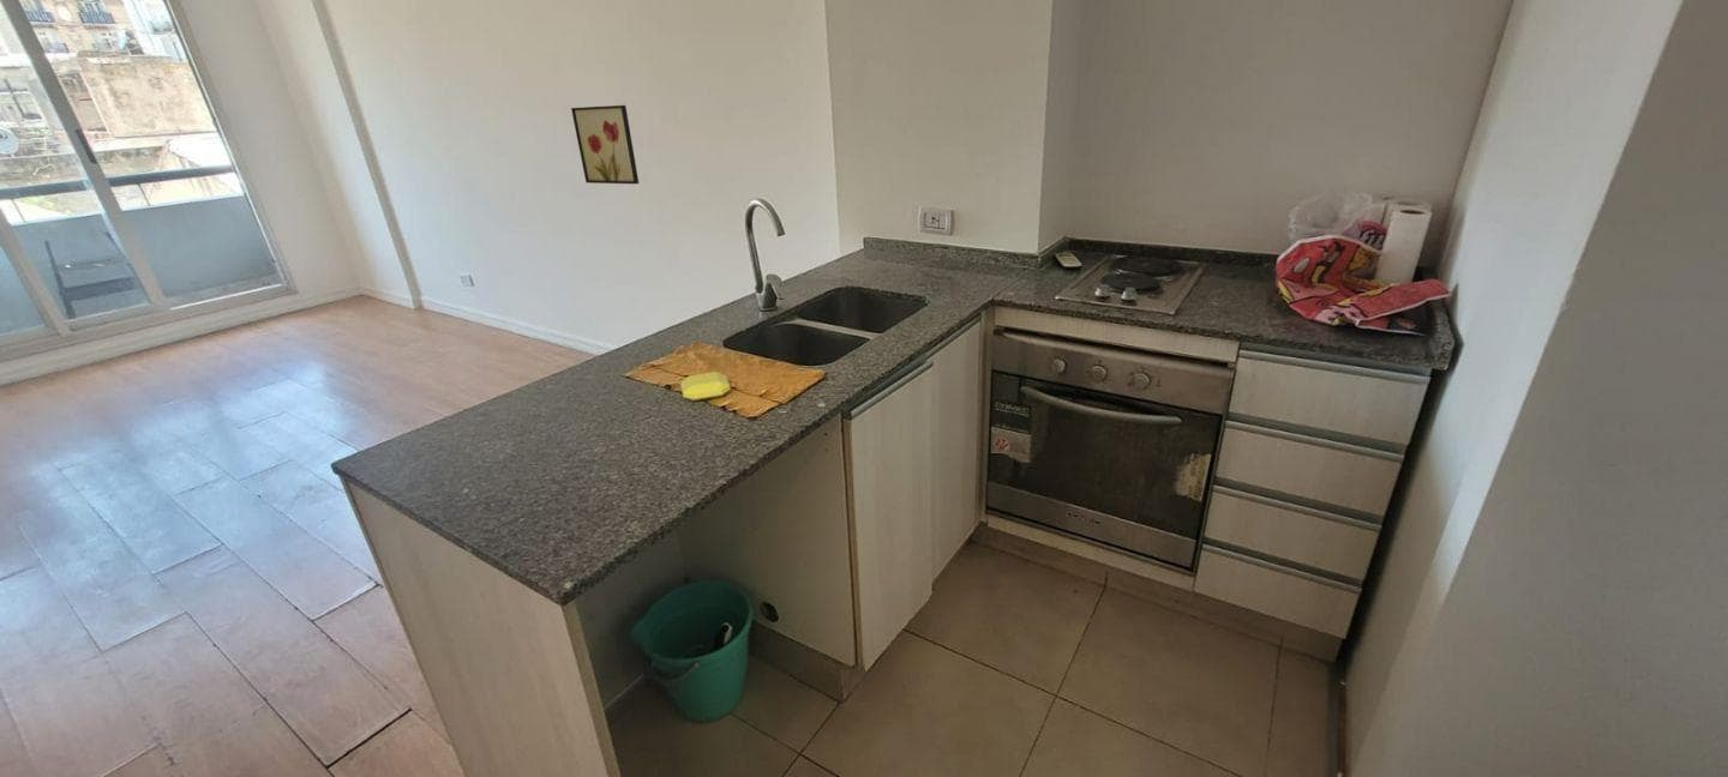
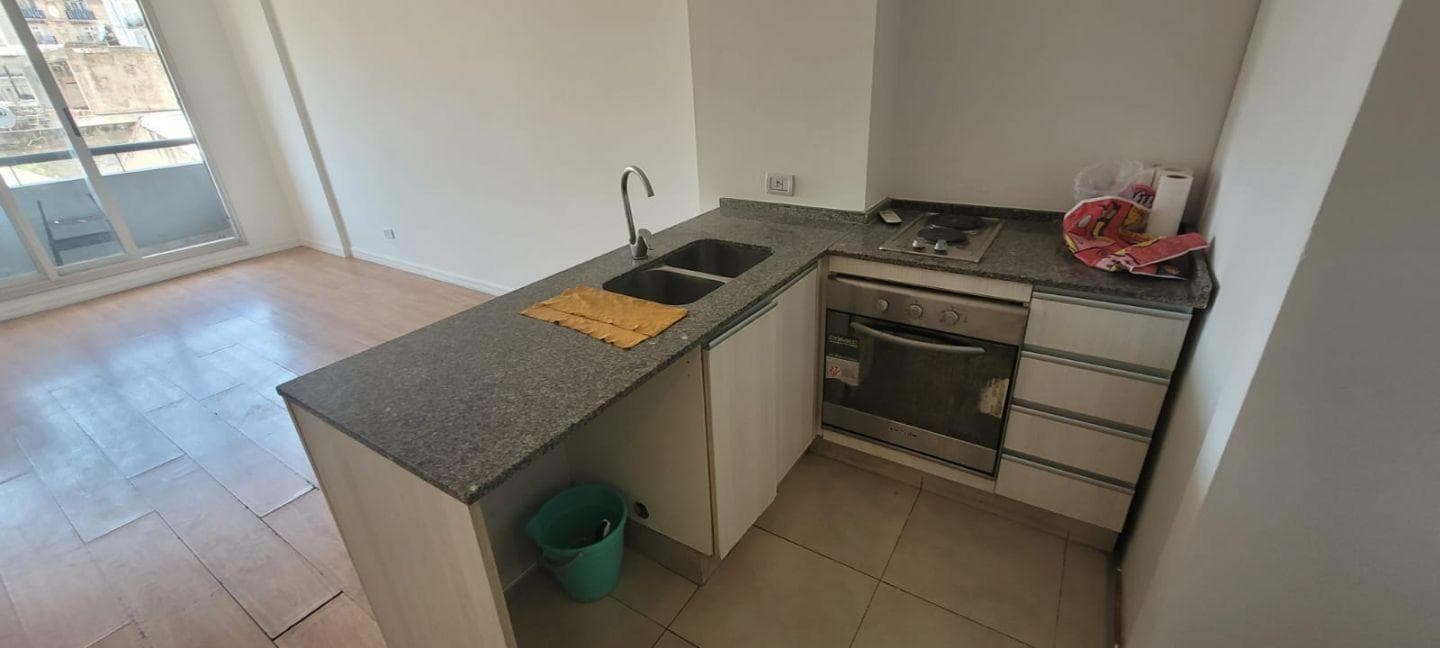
- wall art (606, 145)
- soap bar (704, 385)
